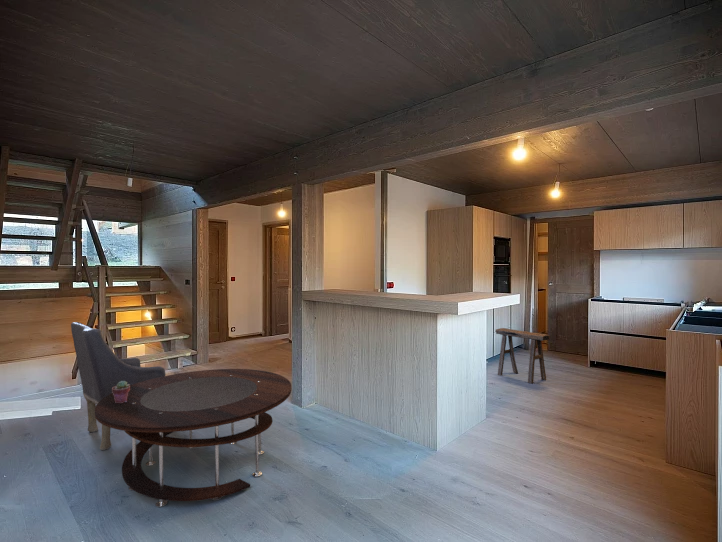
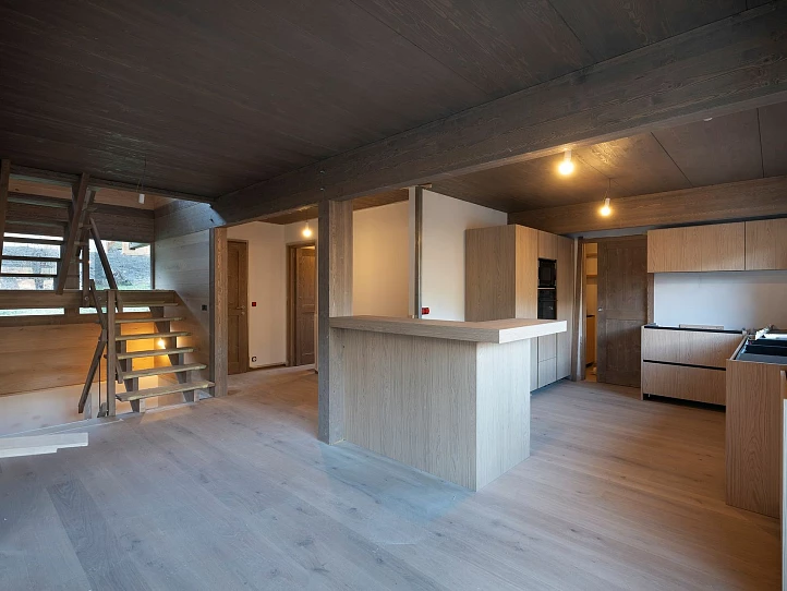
- coffee table (202, 428)
- stool (514, 357)
- armchair (122, 376)
- potted succulent (121, 391)
